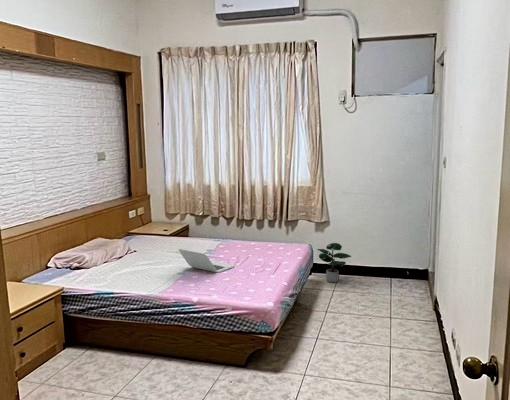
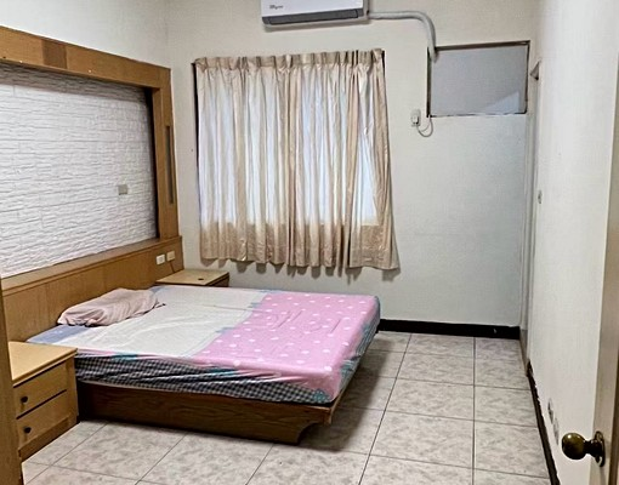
- potted plant (334, 263)
- laptop (207, 257)
